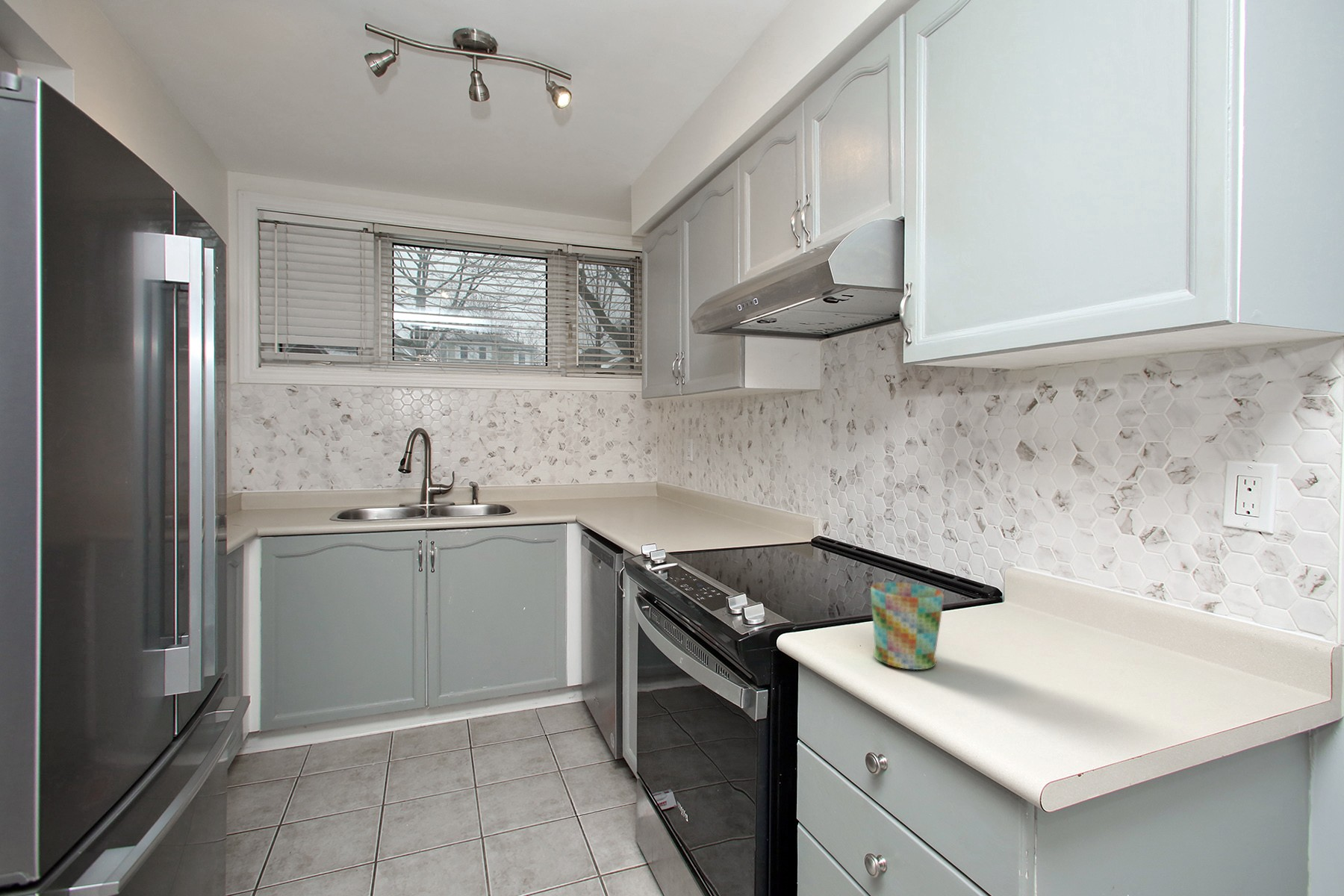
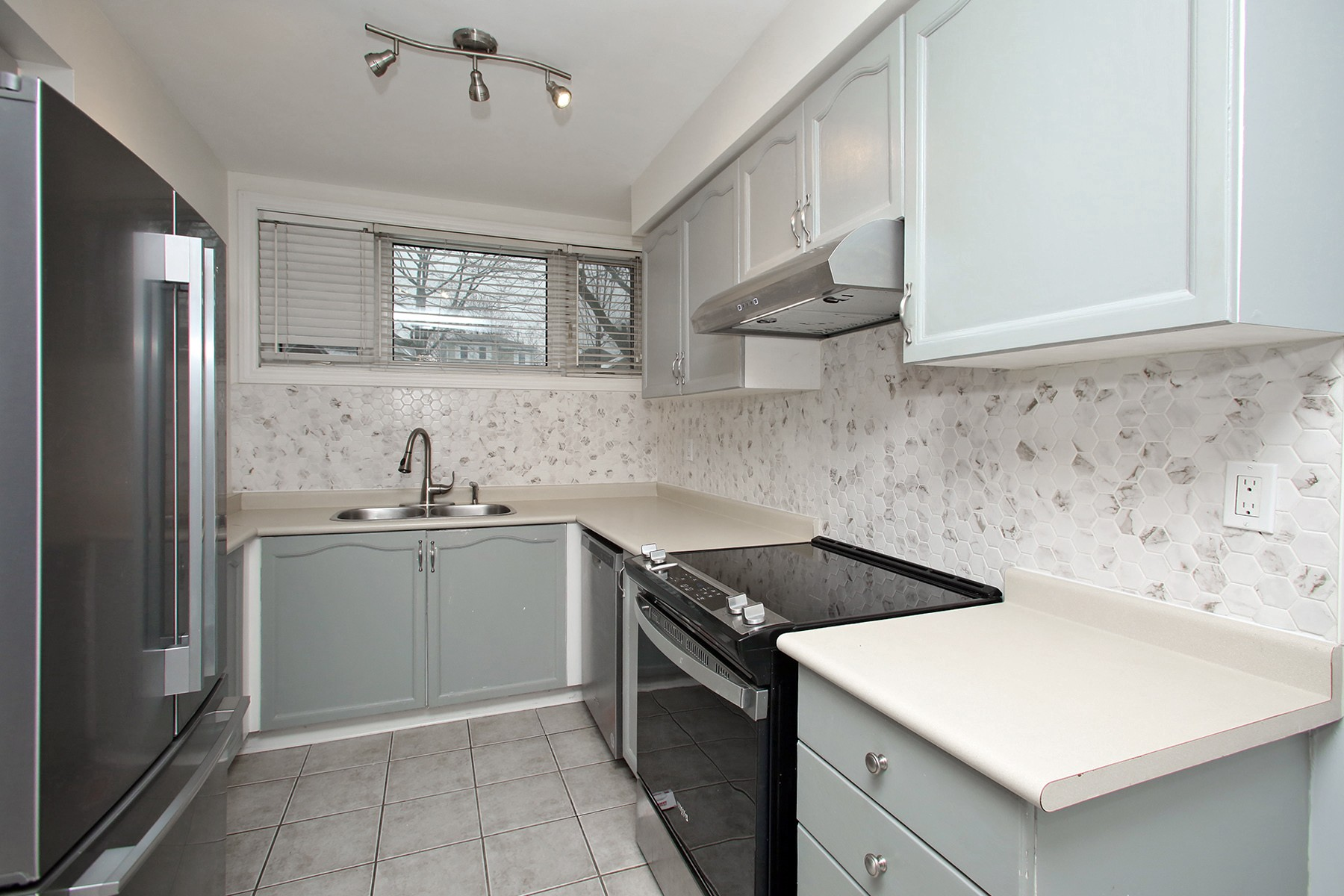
- mug (903, 621)
